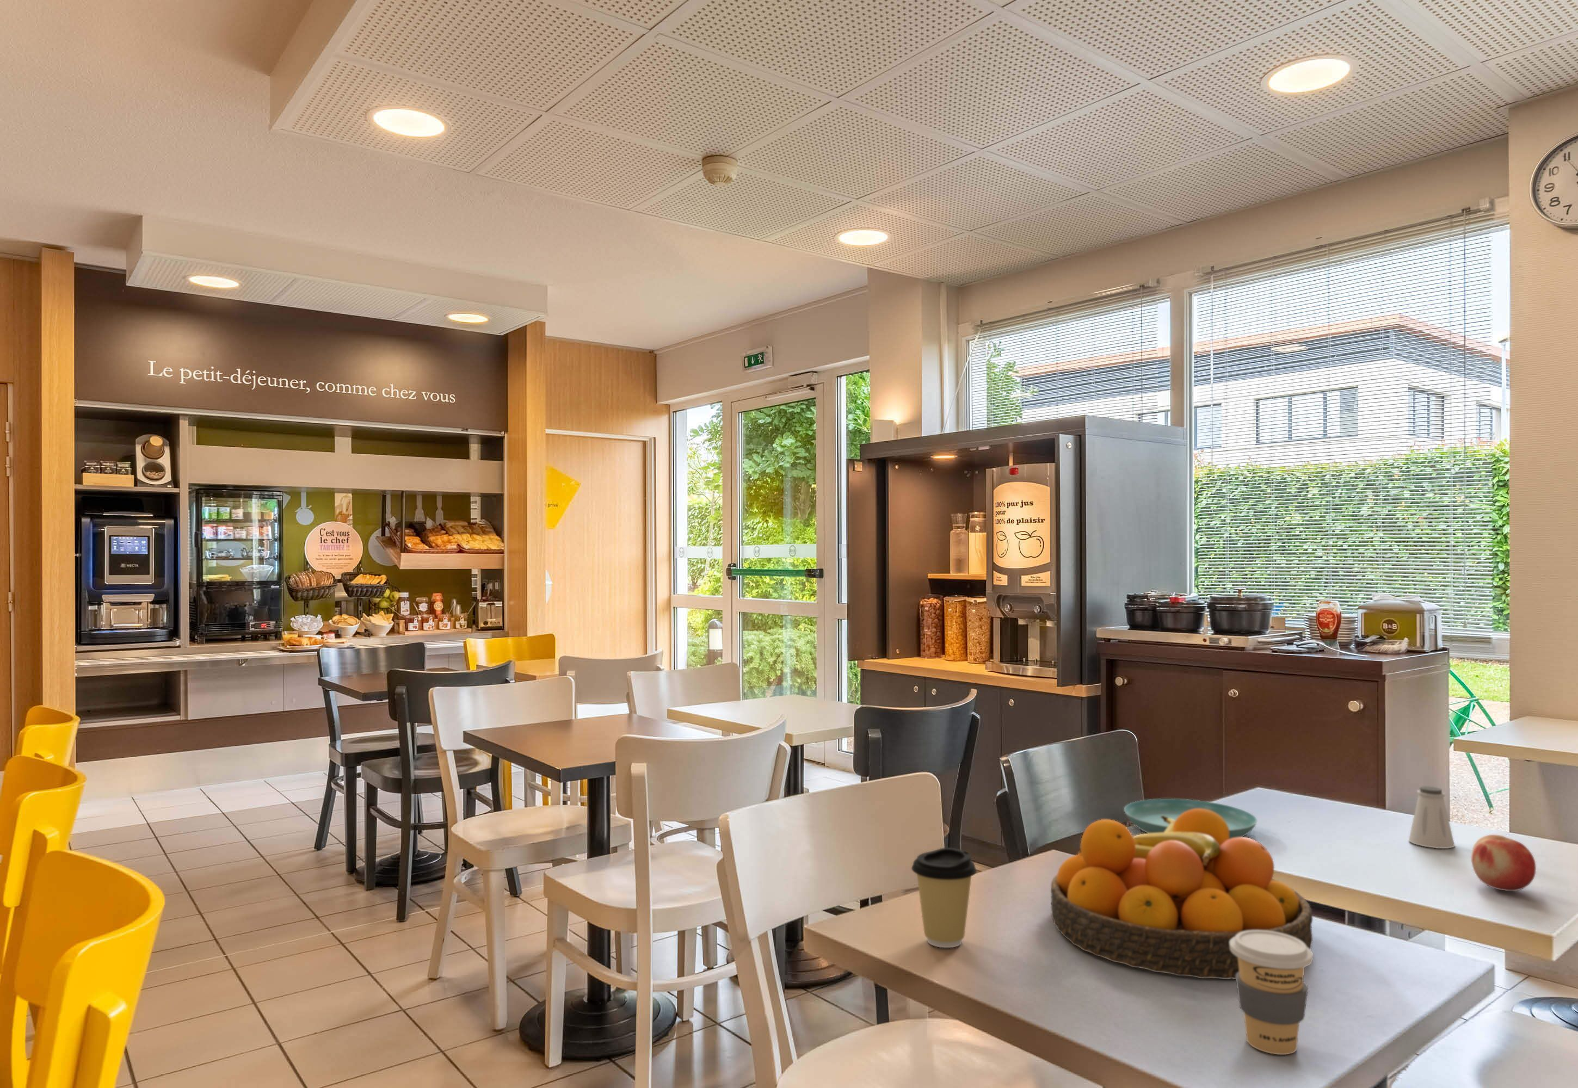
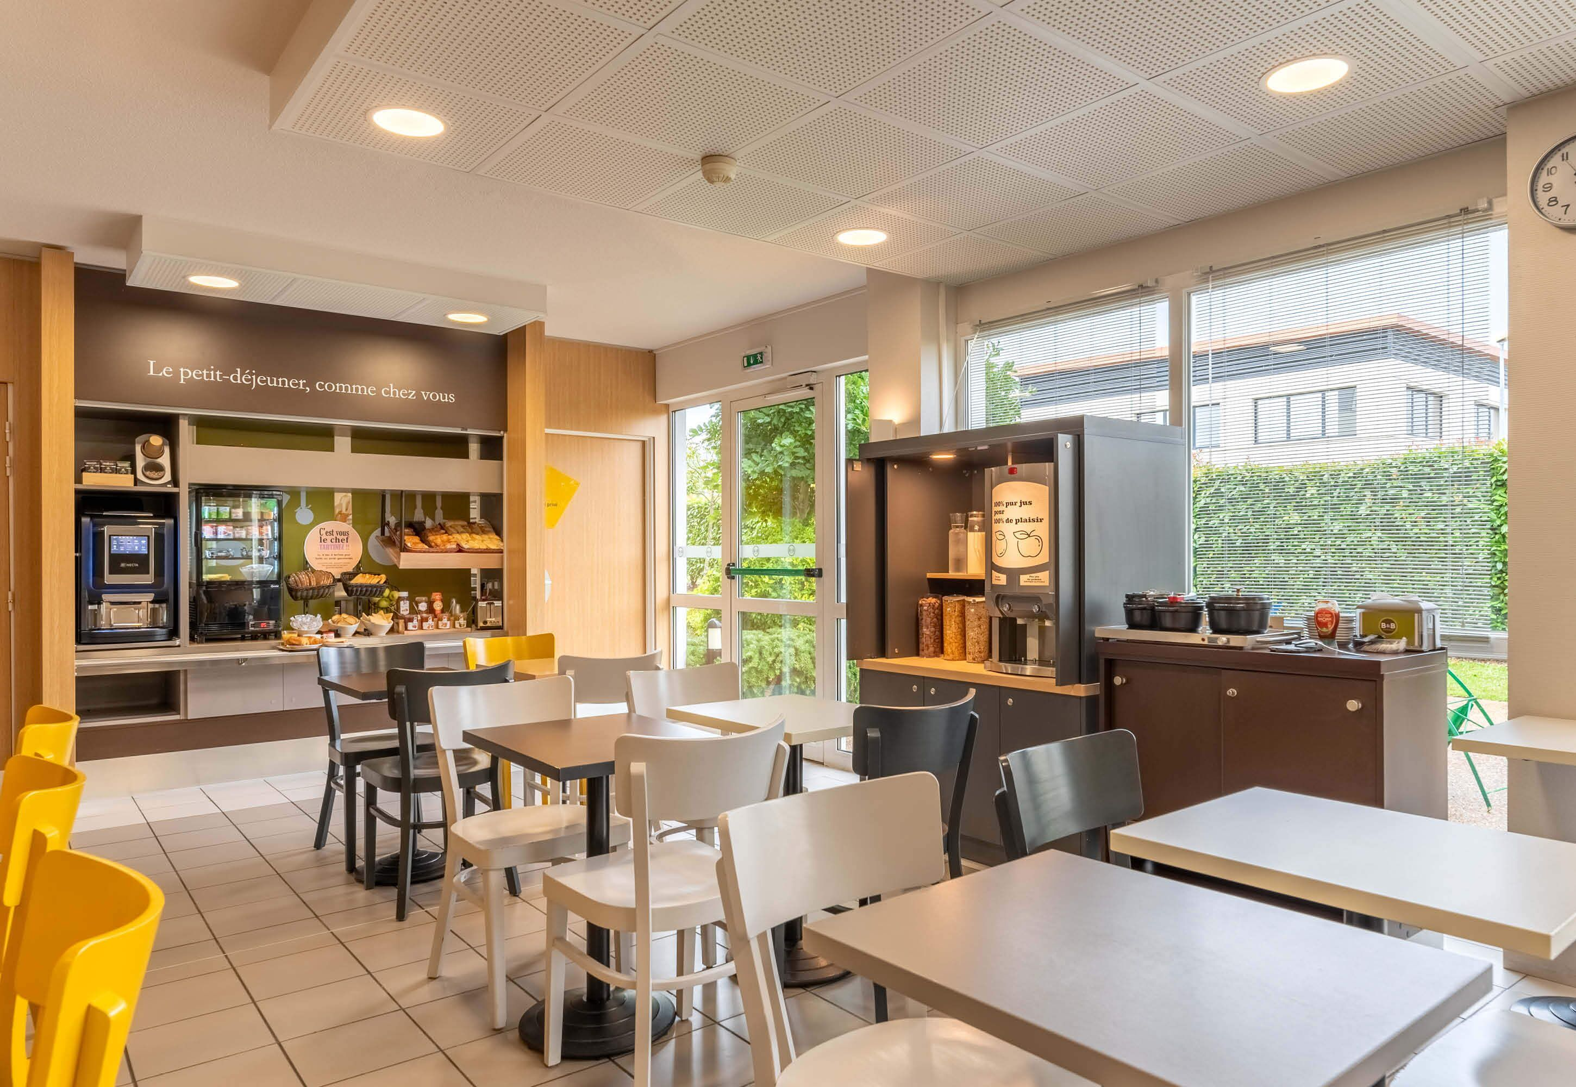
- coffee cup (1271, 992)
- coffee cup (944, 897)
- fruit bowl (1175, 875)
- saltshaker (1431, 816)
- fruit (1502, 863)
- saucer (1185, 811)
